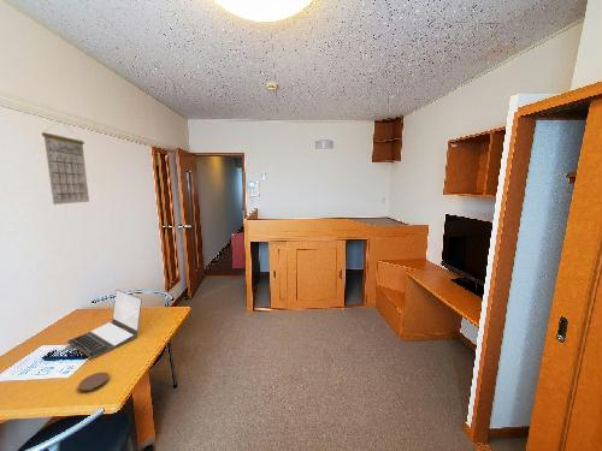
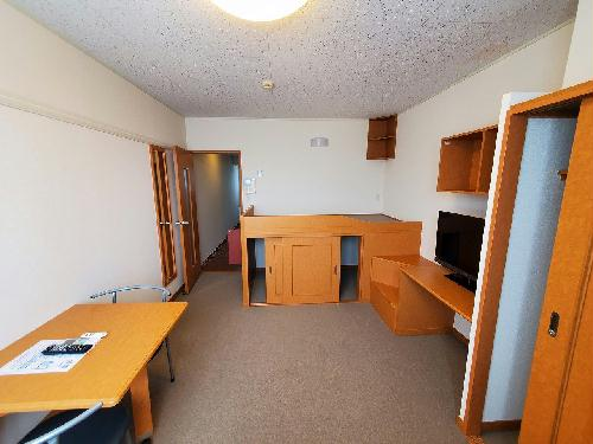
- calendar (67, 162)
- coaster (94, 381)
- laptop (106, 324)
